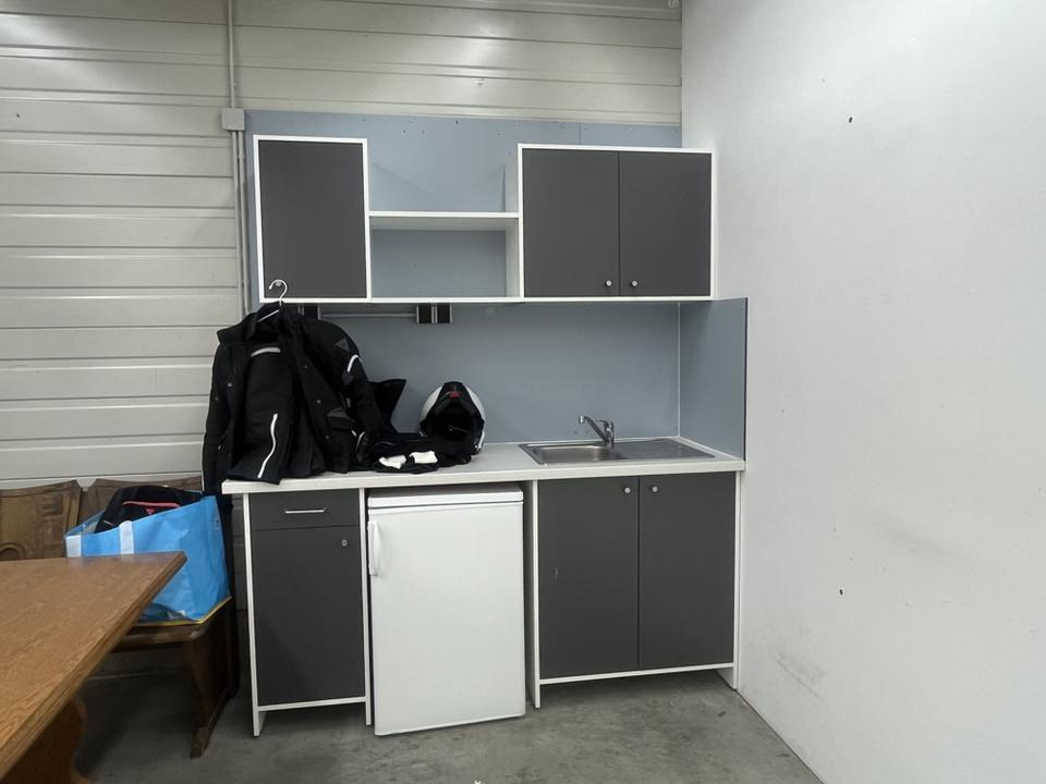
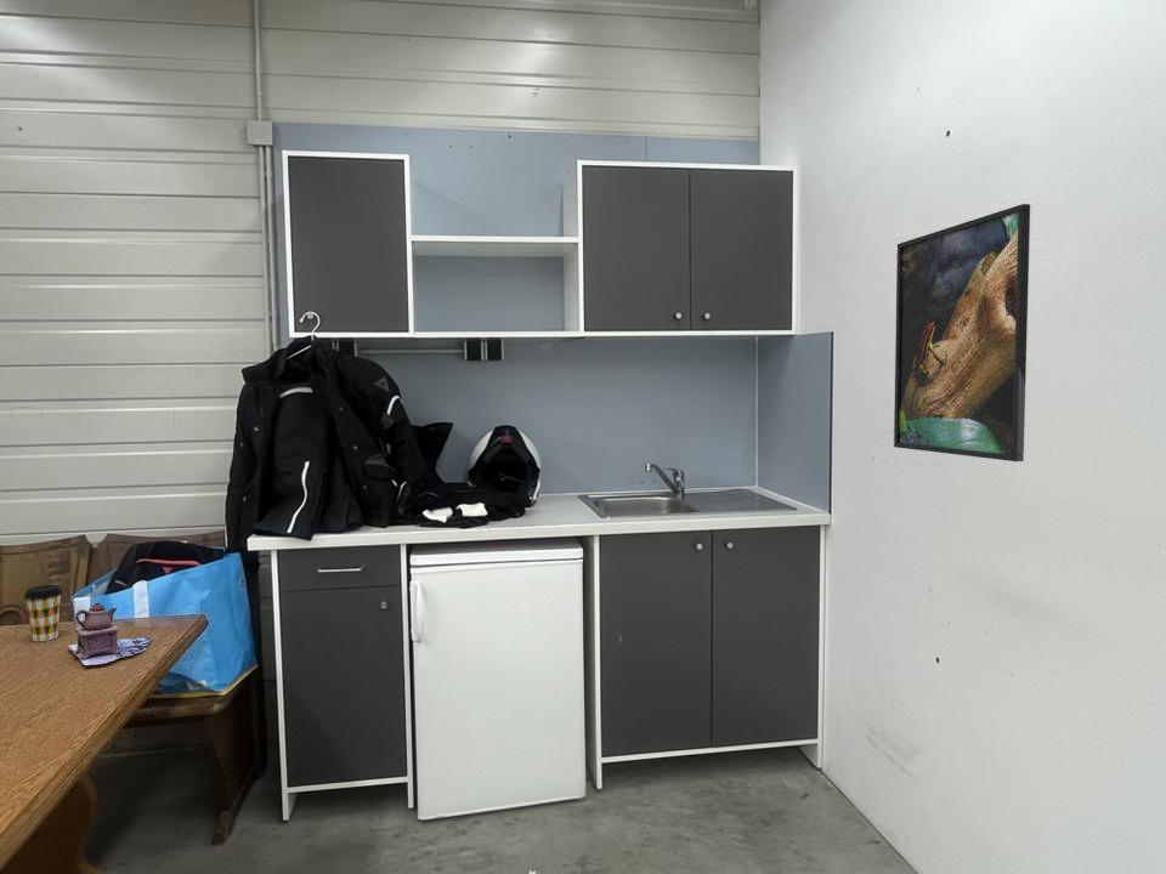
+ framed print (953, 340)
+ teapot (101, 628)
+ coffee cup (44, 613)
